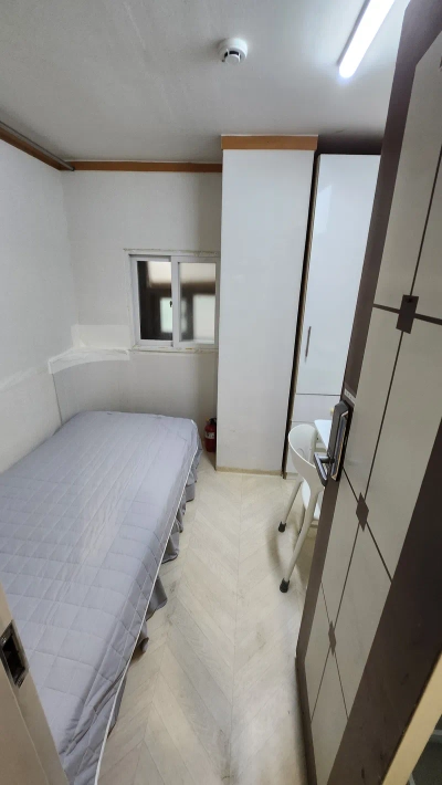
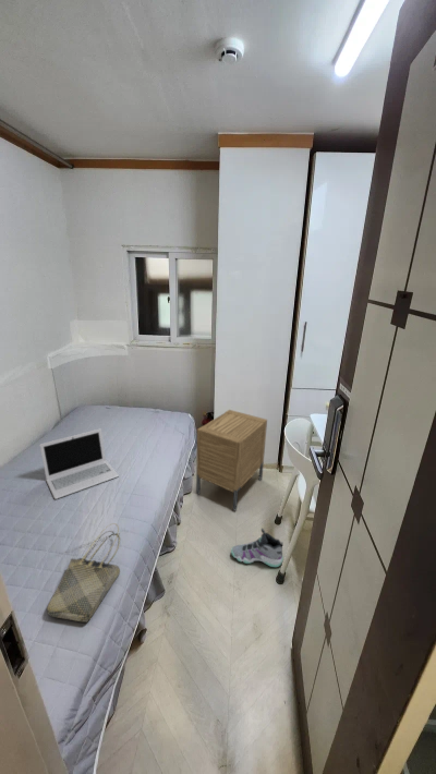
+ laptop (80, 460)
+ tote bag (94, 565)
+ sneaker (257, 543)
+ nightstand (231, 456)
